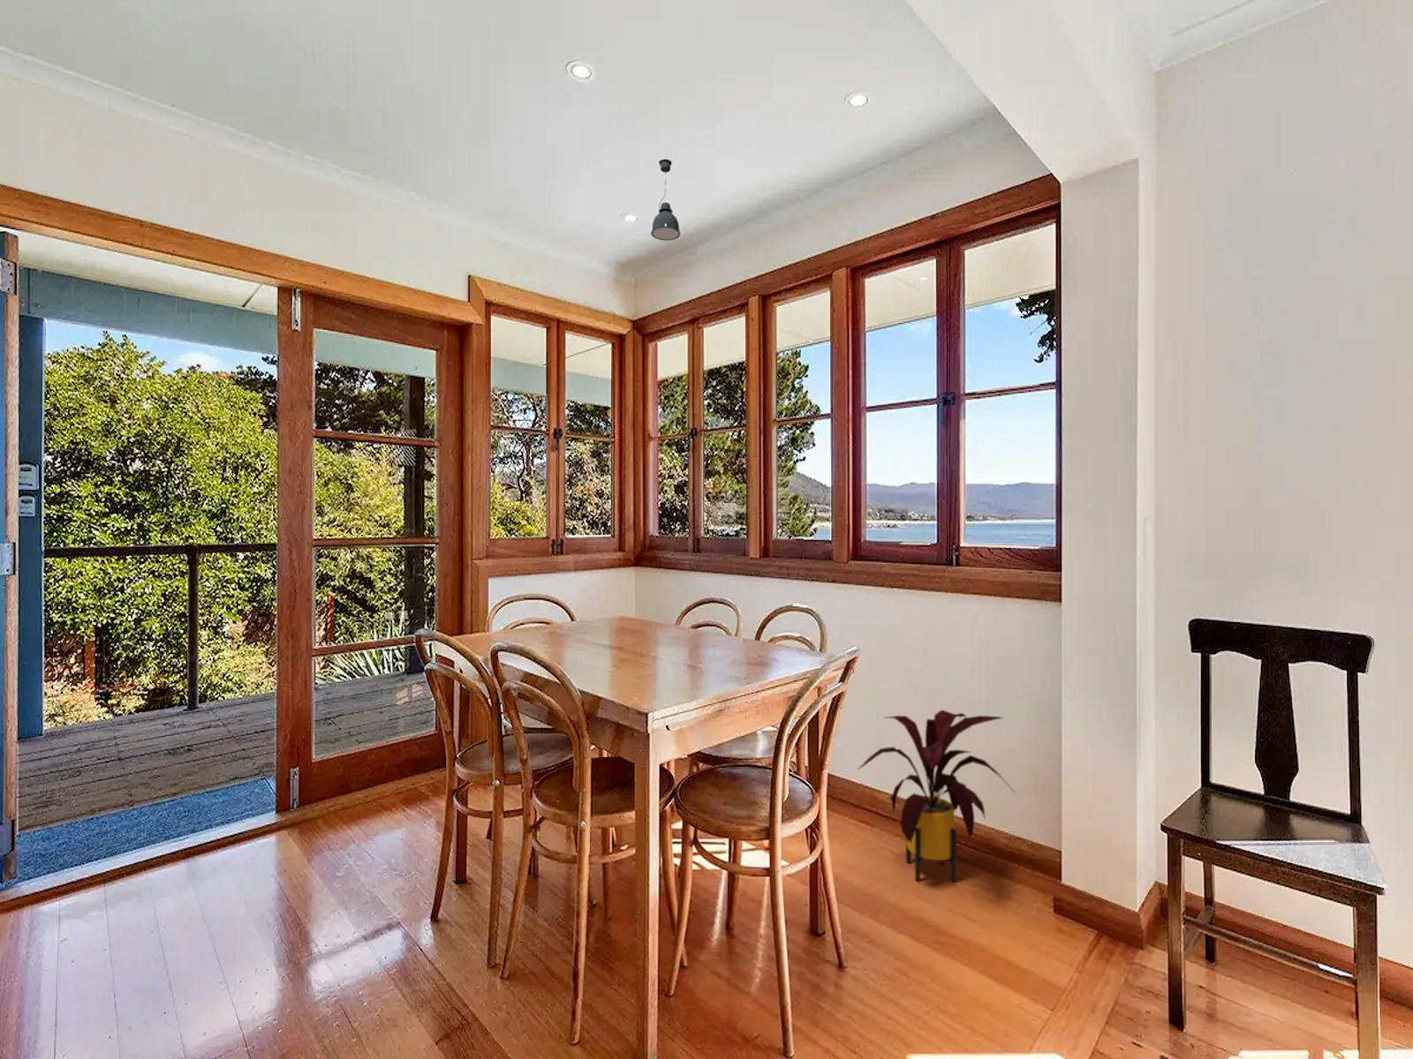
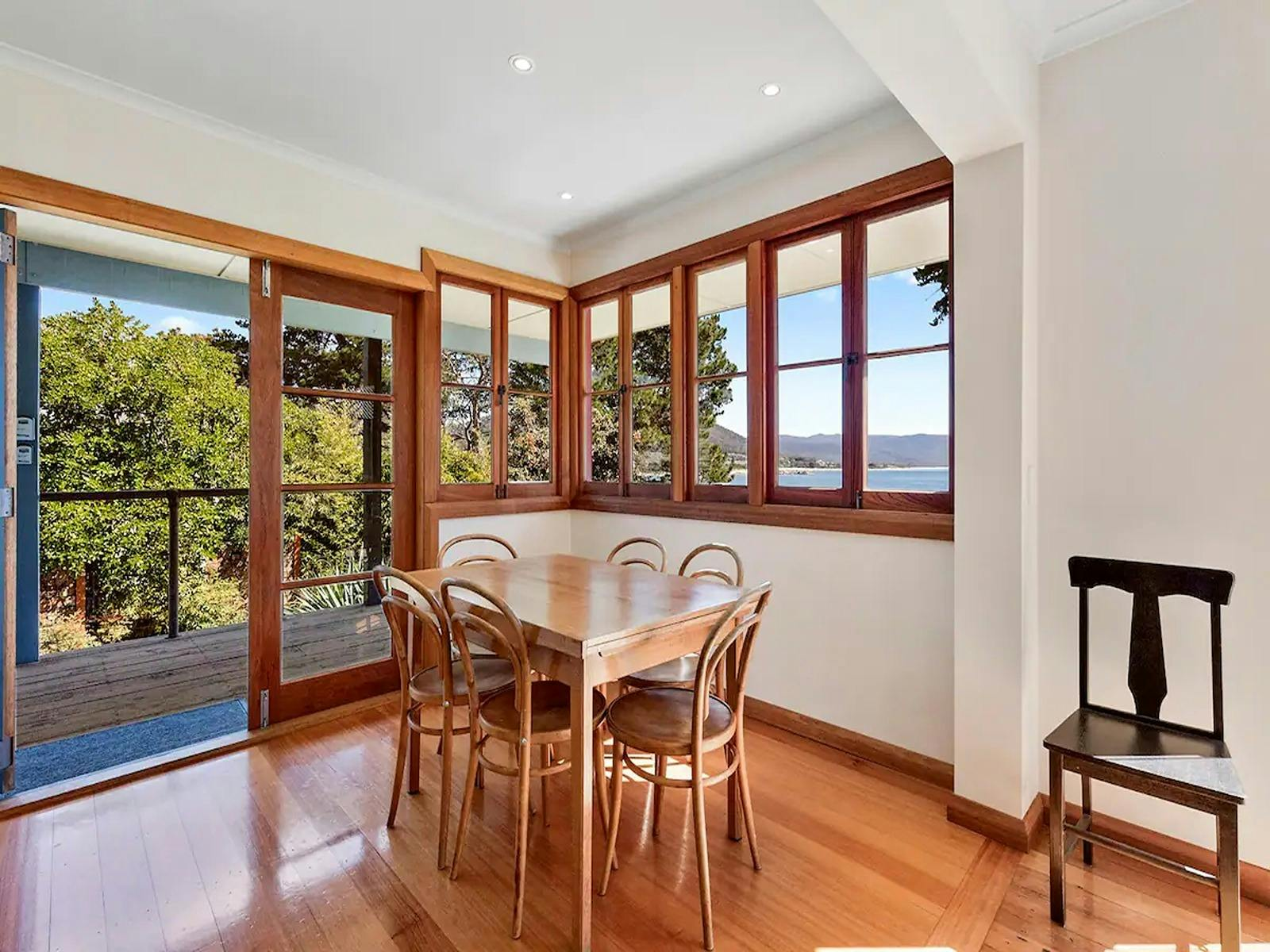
- pendant light (663, 197)
- house plant (931, 789)
